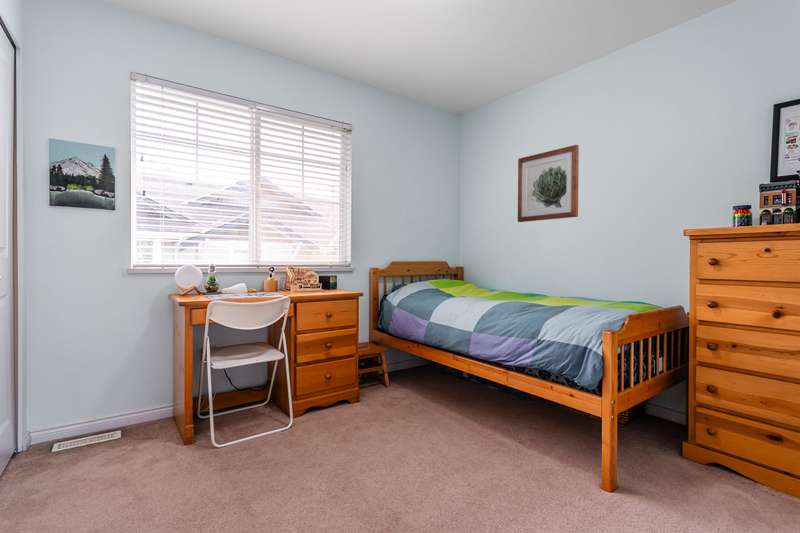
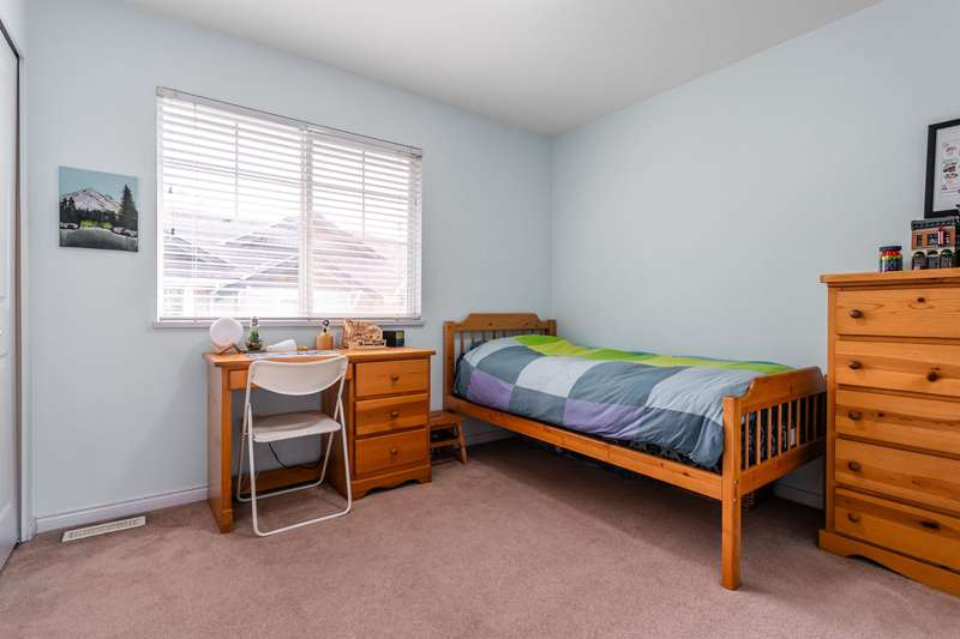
- wall art (546, 185)
